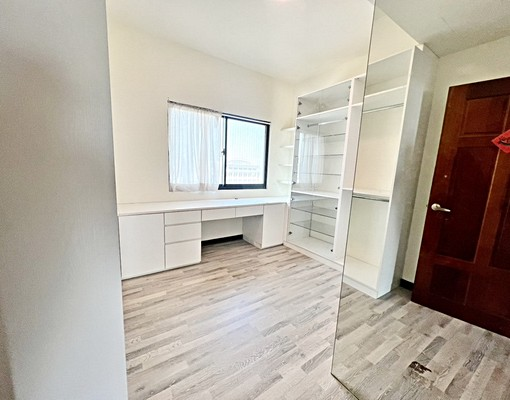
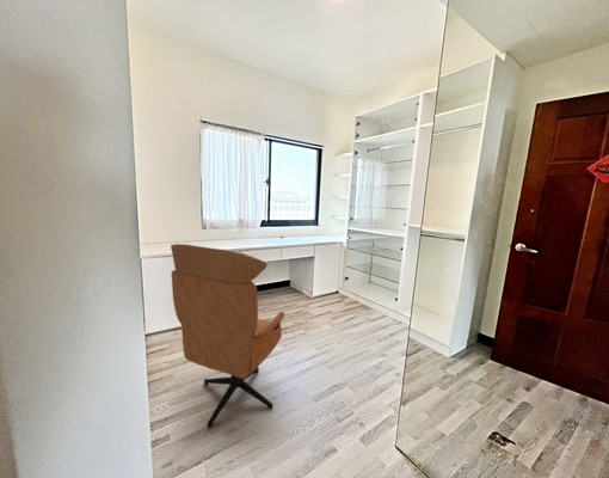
+ office chair (236, 321)
